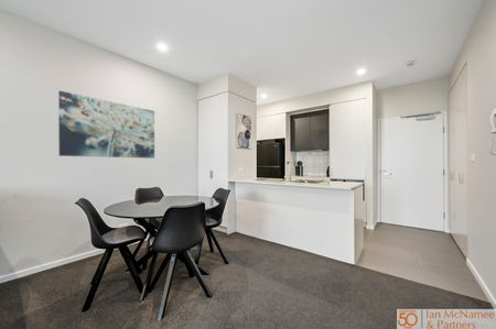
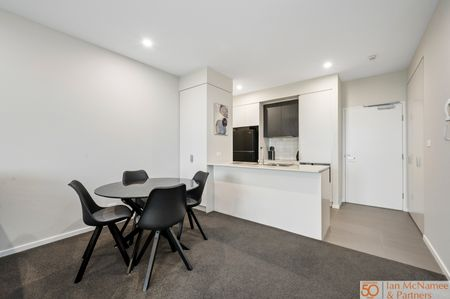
- wall art (114, 130)
